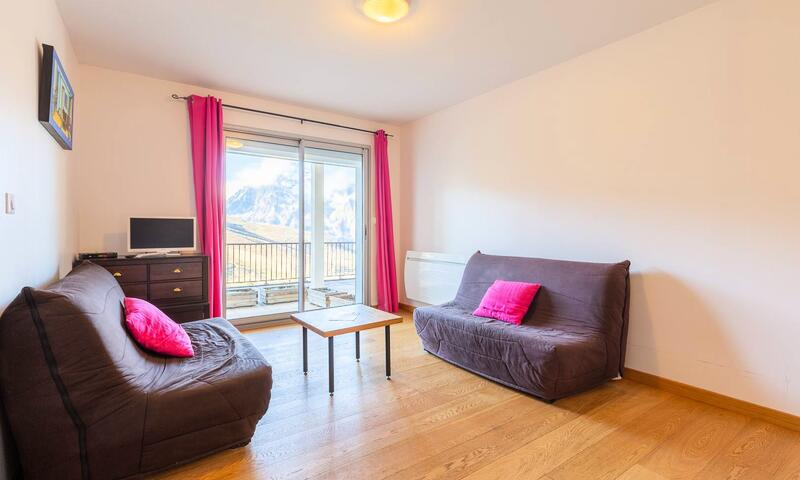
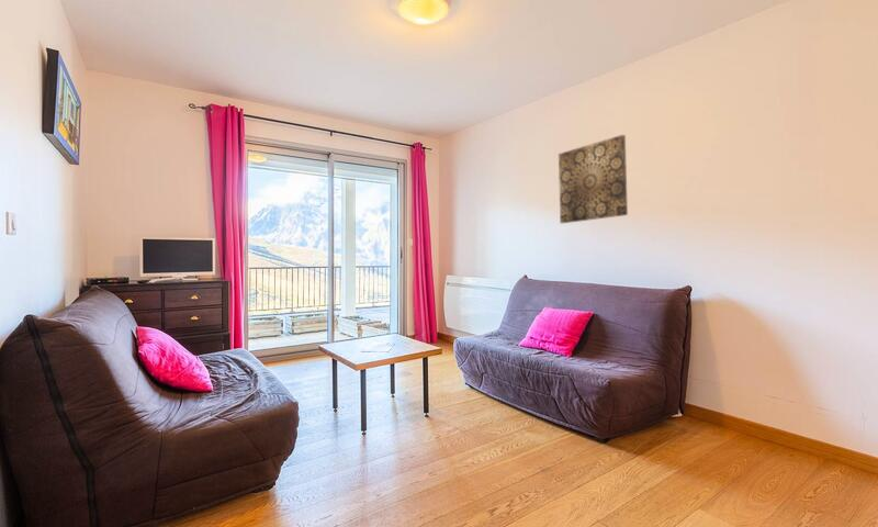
+ wall art (590, 182)
